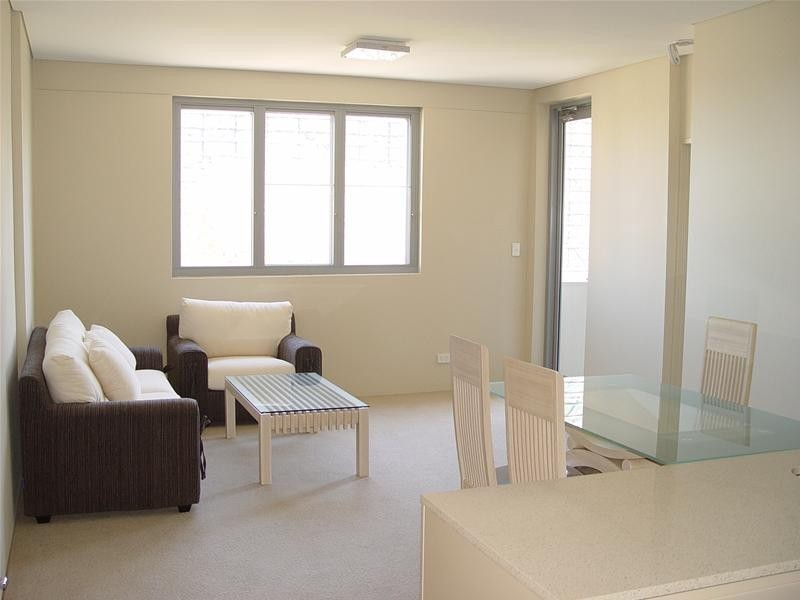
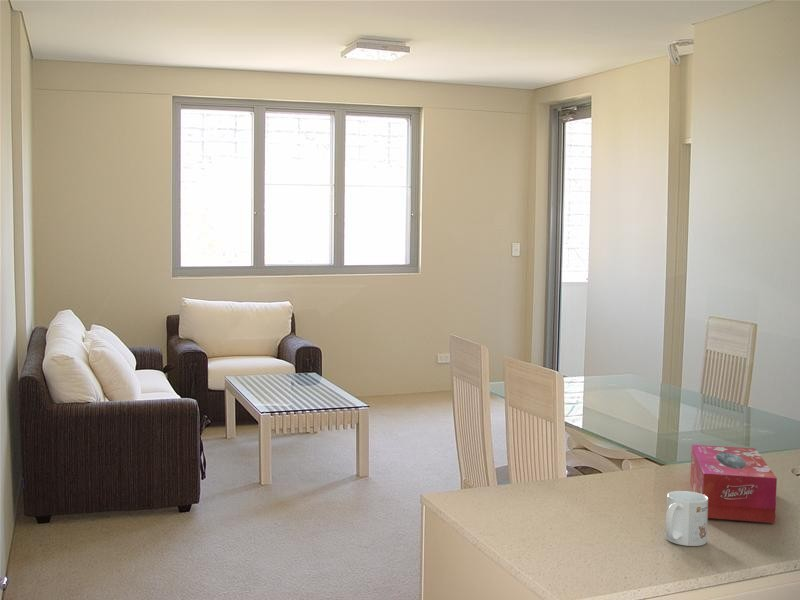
+ tissue box (730, 480)
+ mug (682, 519)
